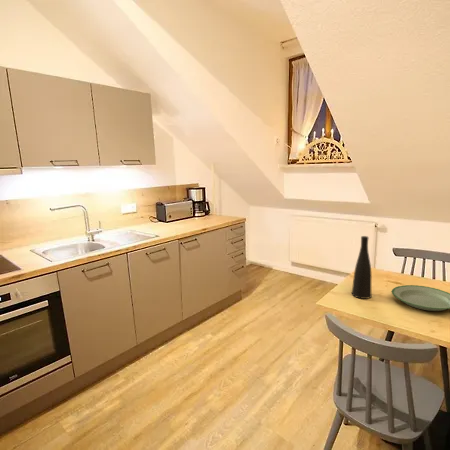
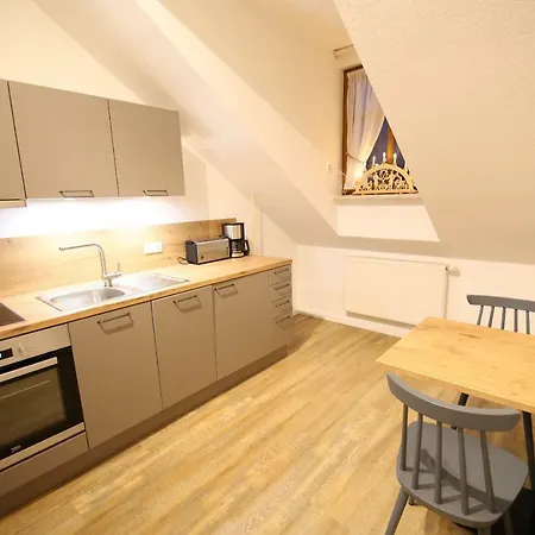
- plate (423, 298)
- vase (362, 266)
